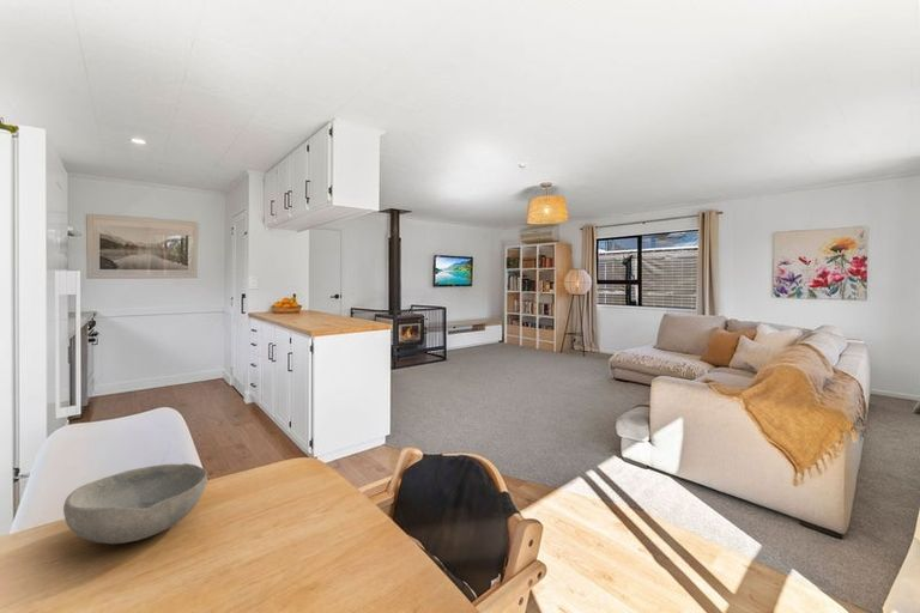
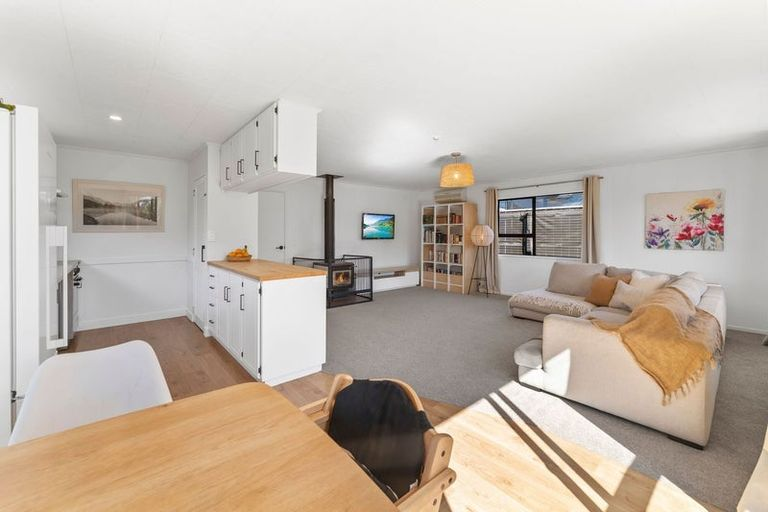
- bowl (141, 505)
